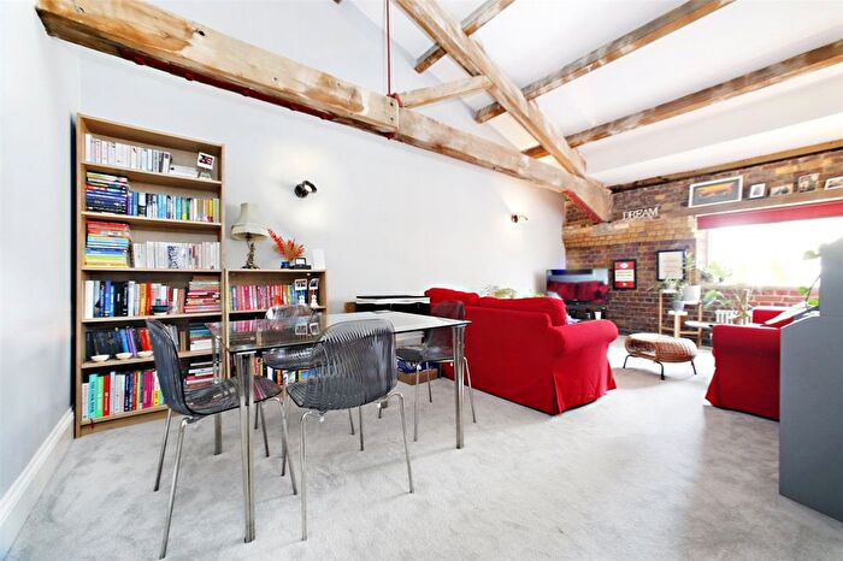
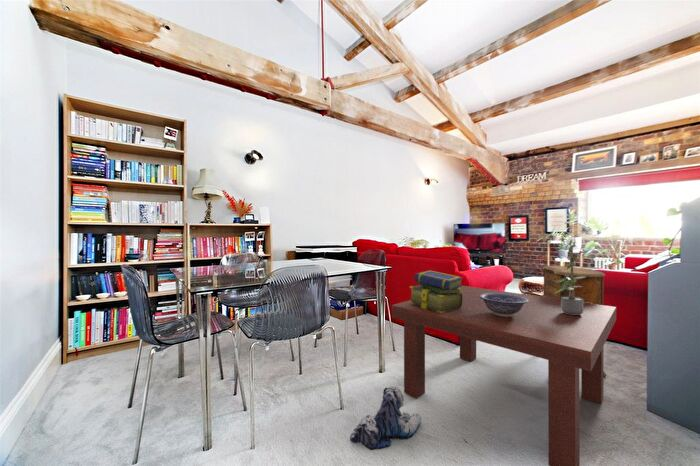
+ side table (583, 302)
+ potted plant (568, 275)
+ coffee table (503, 347)
+ decorative bowl (503, 305)
+ plush toy (386, 409)
+ stack of books (437, 289)
